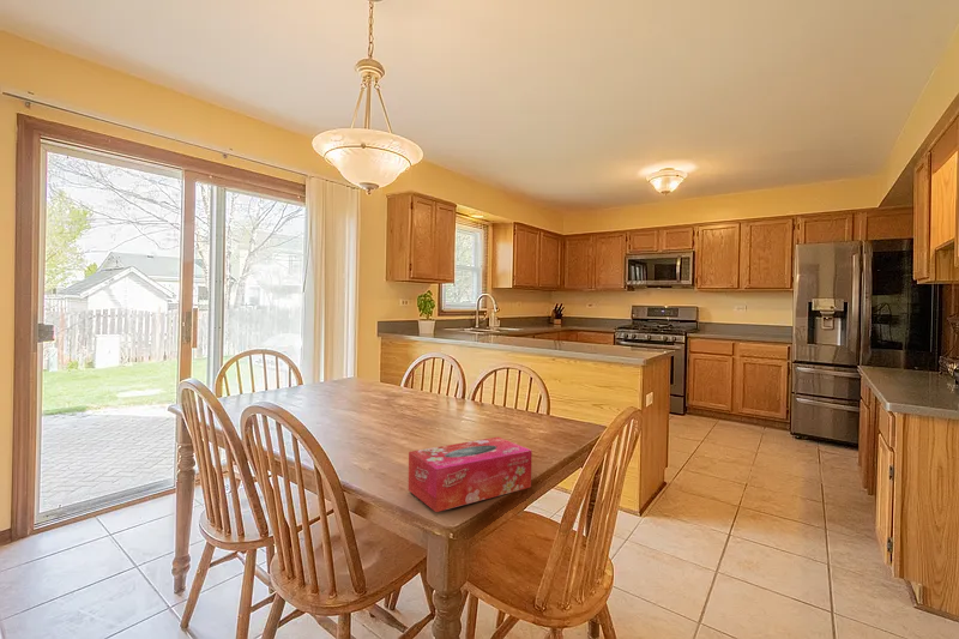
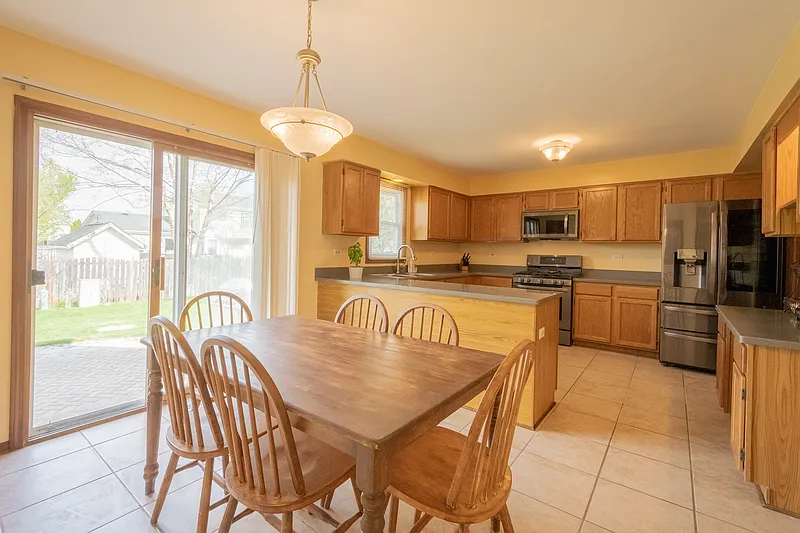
- tissue box (470, 469)
